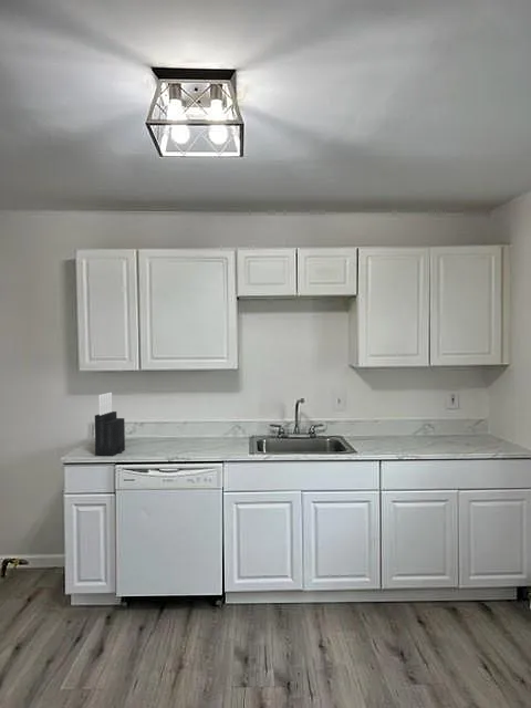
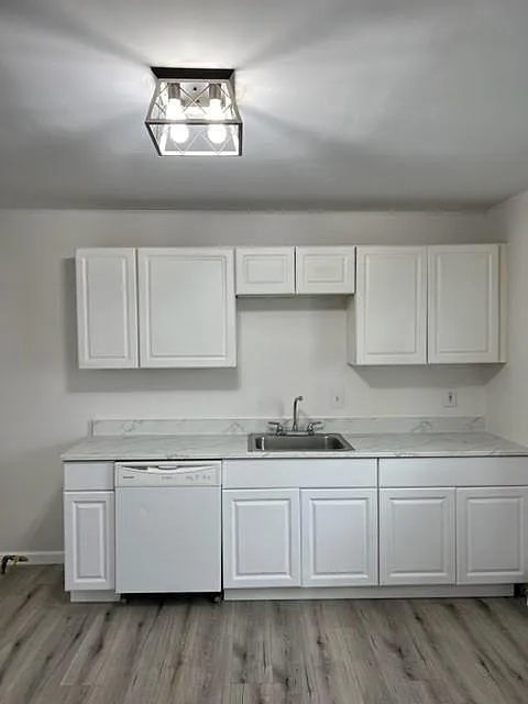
- knife block (112, 423)
